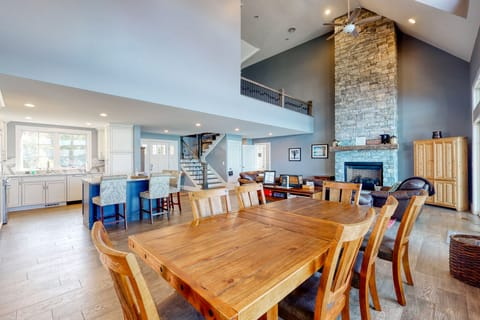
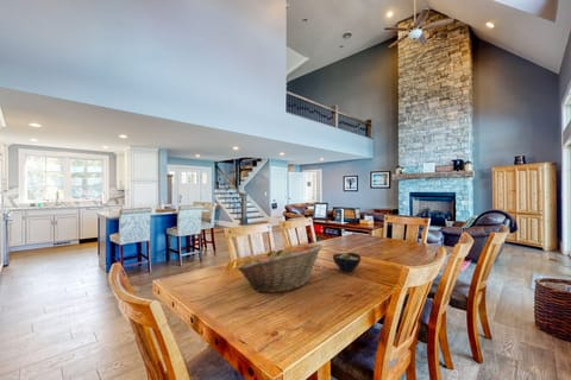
+ bowl (346, 261)
+ fruit basket (282, 262)
